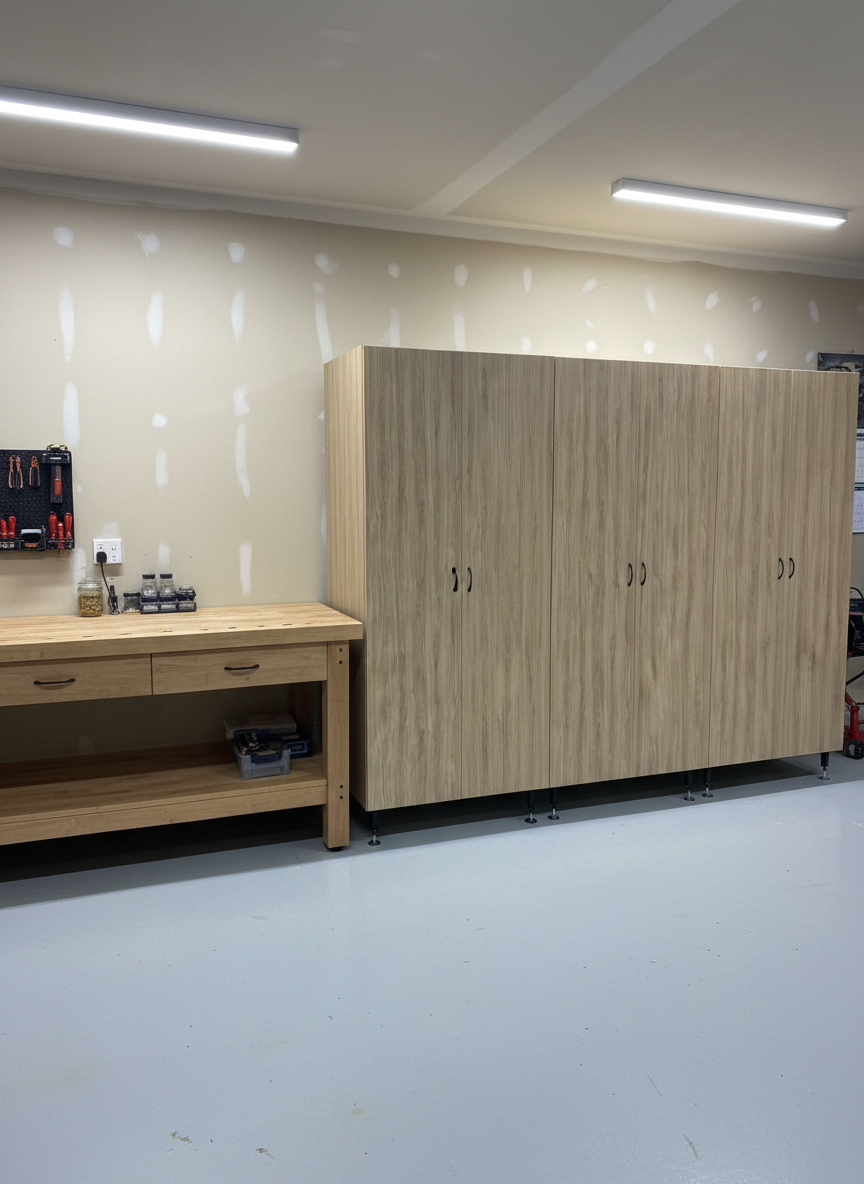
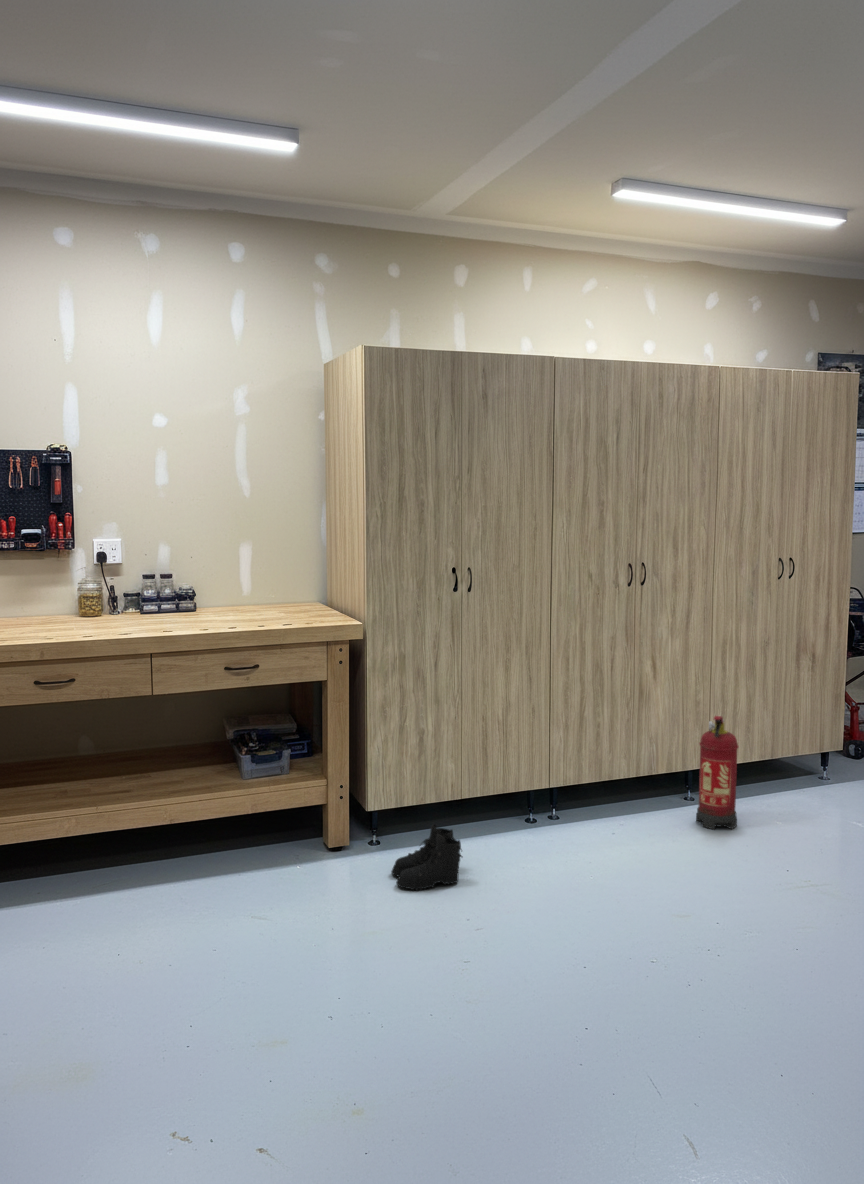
+ boots (426, 854)
+ fire extinguisher (718, 767)
